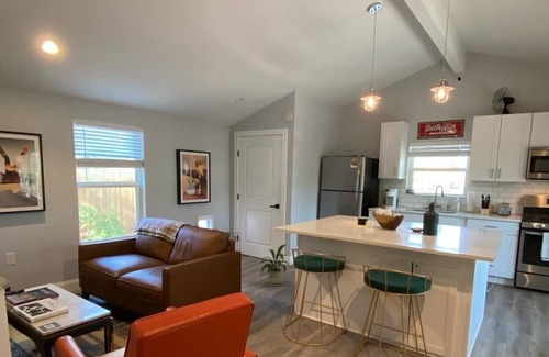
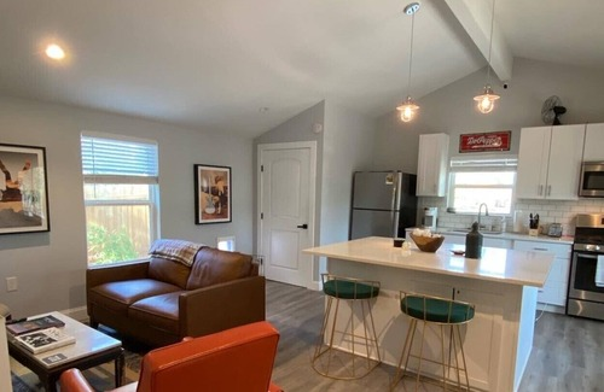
- house plant (271, 265)
